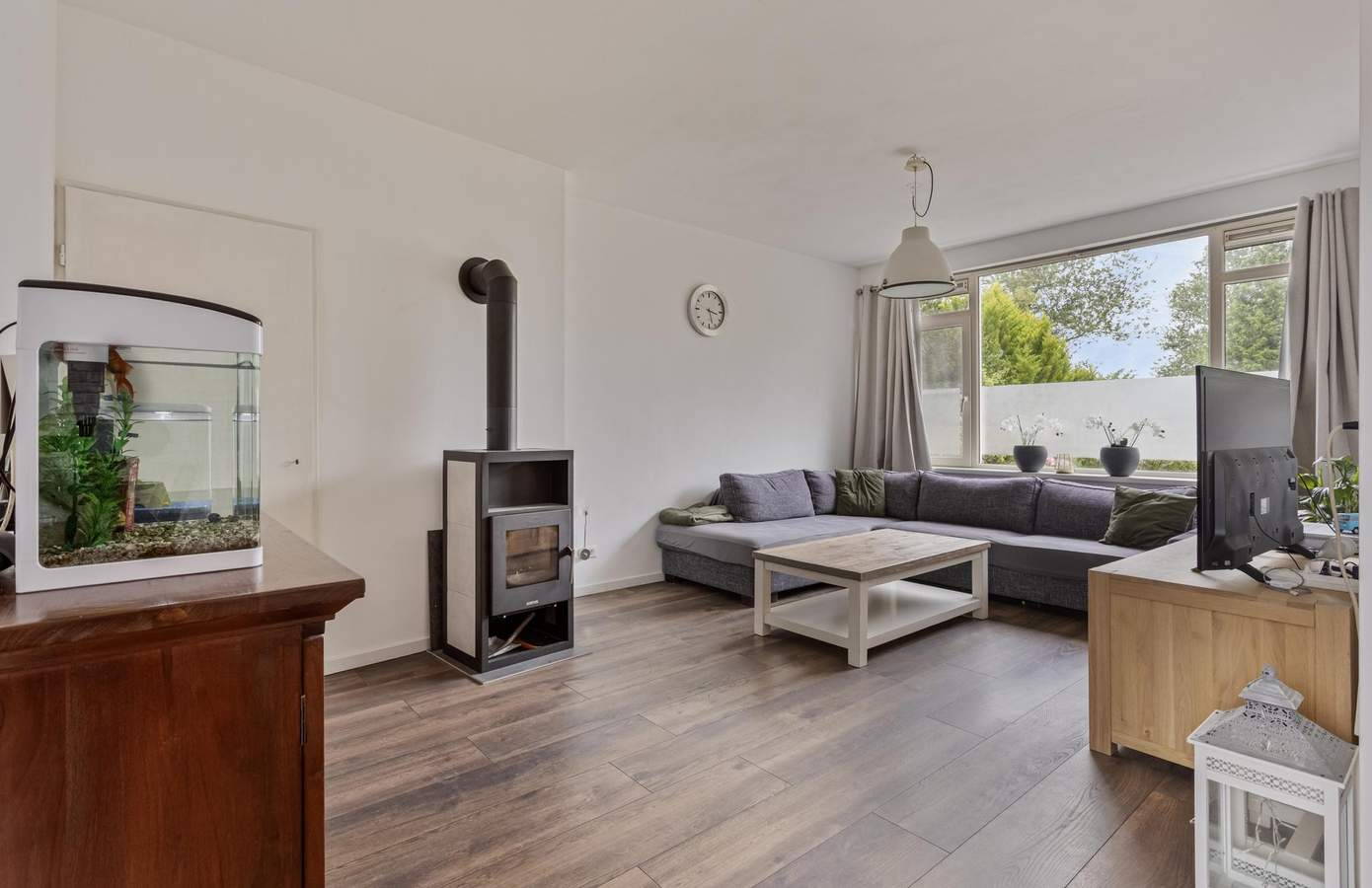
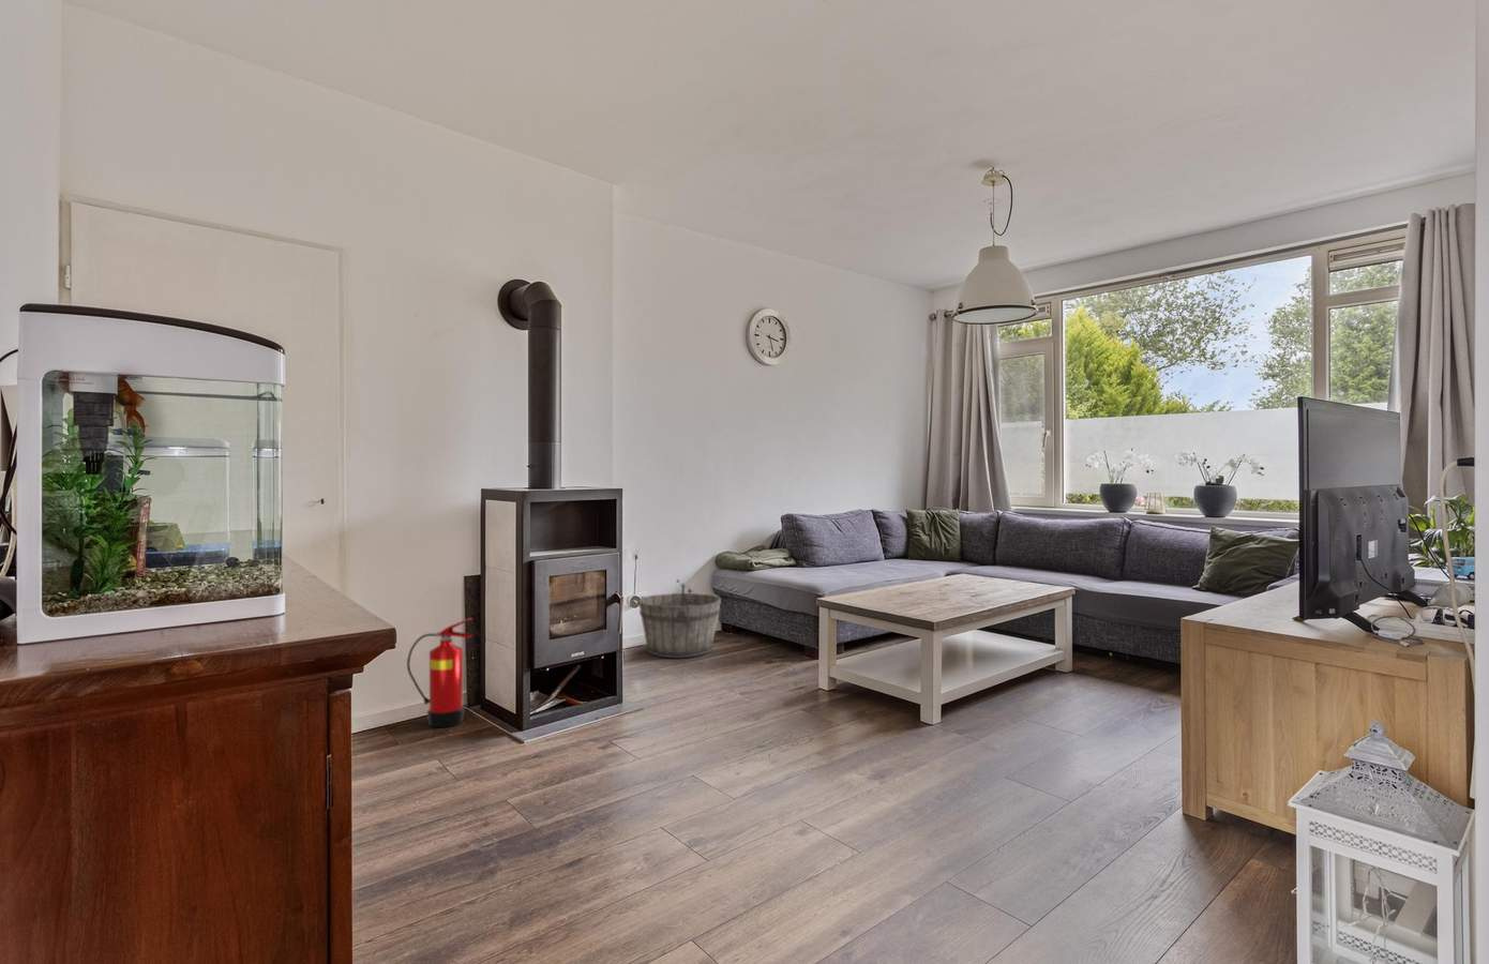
+ wooden bucket (679, 614)
+ fire extinguisher (441, 670)
